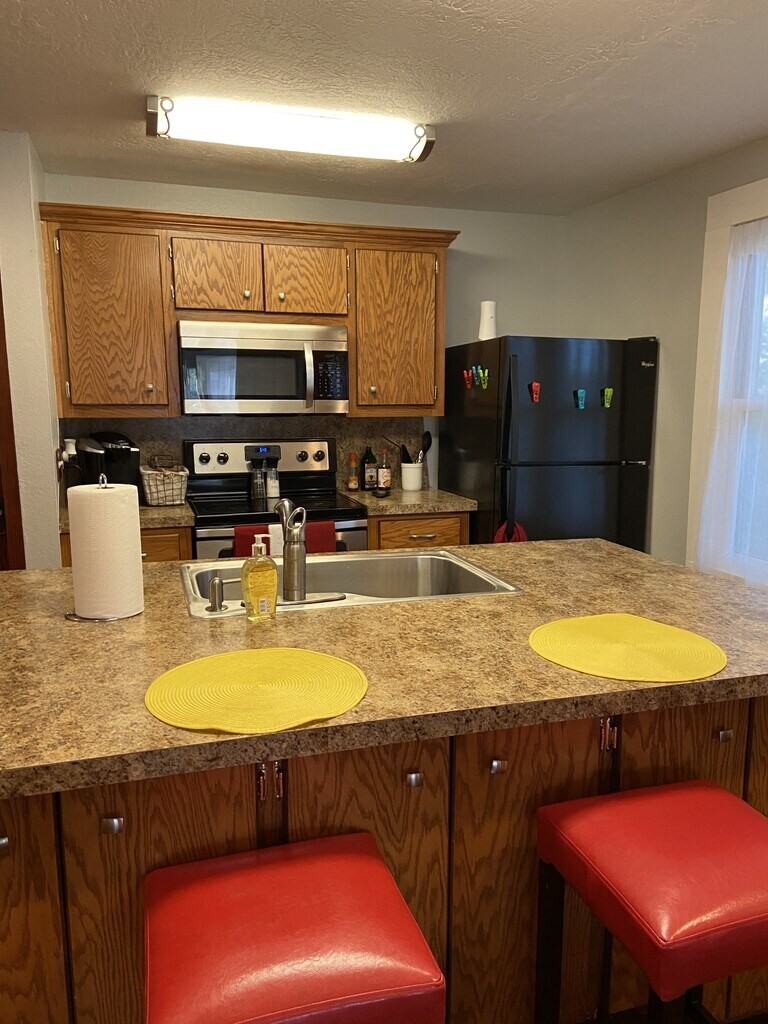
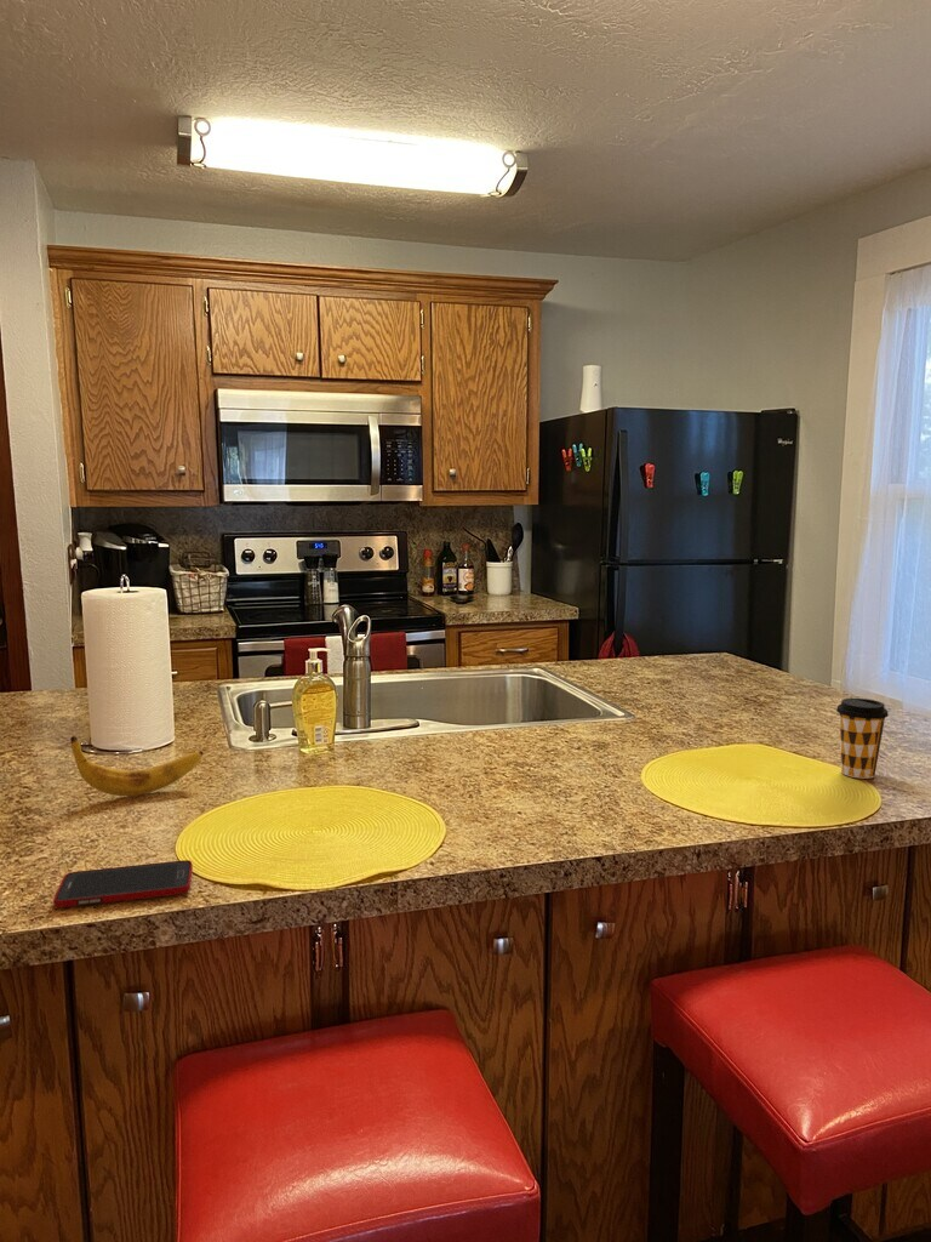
+ cell phone (126, 883)
+ banana (144, 769)
+ coffee cup (859, 737)
